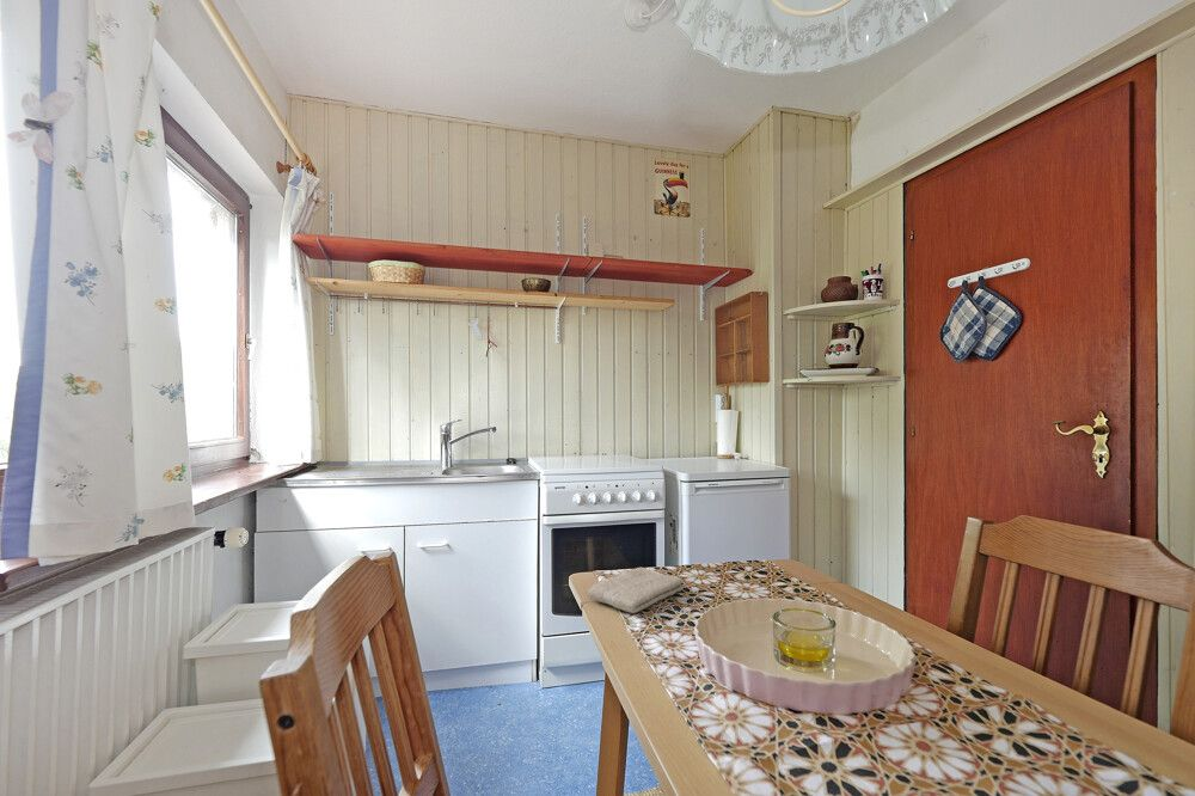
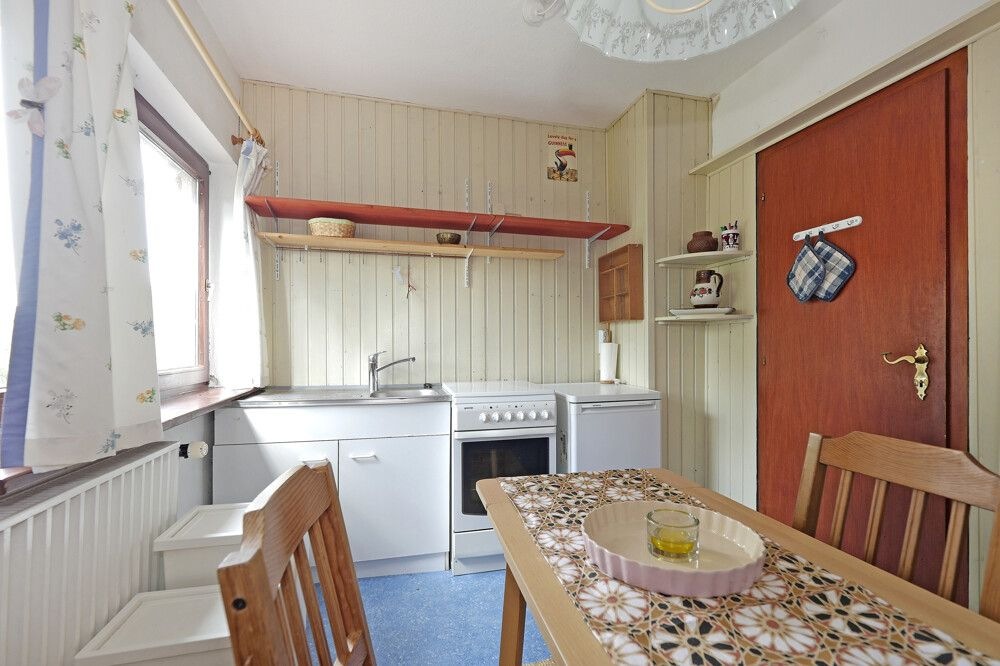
- washcloth (637, 587)
